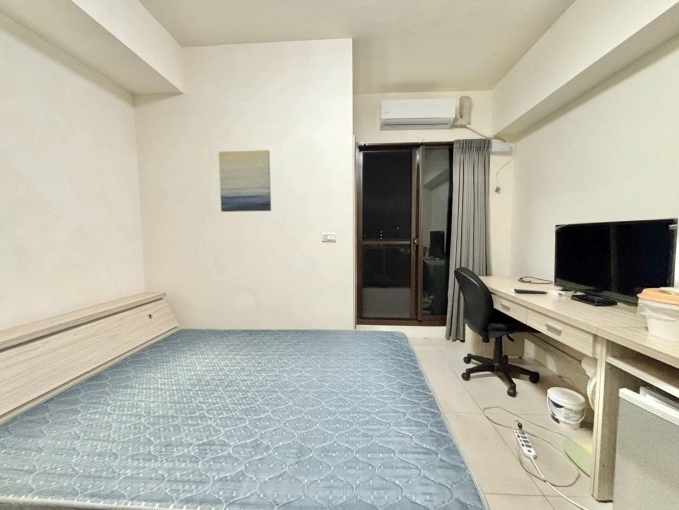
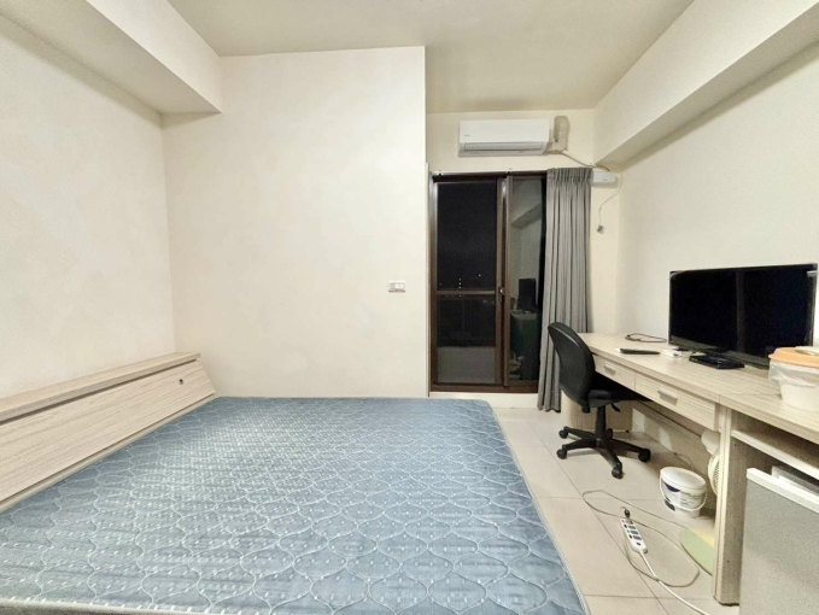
- wall art (245, 181)
